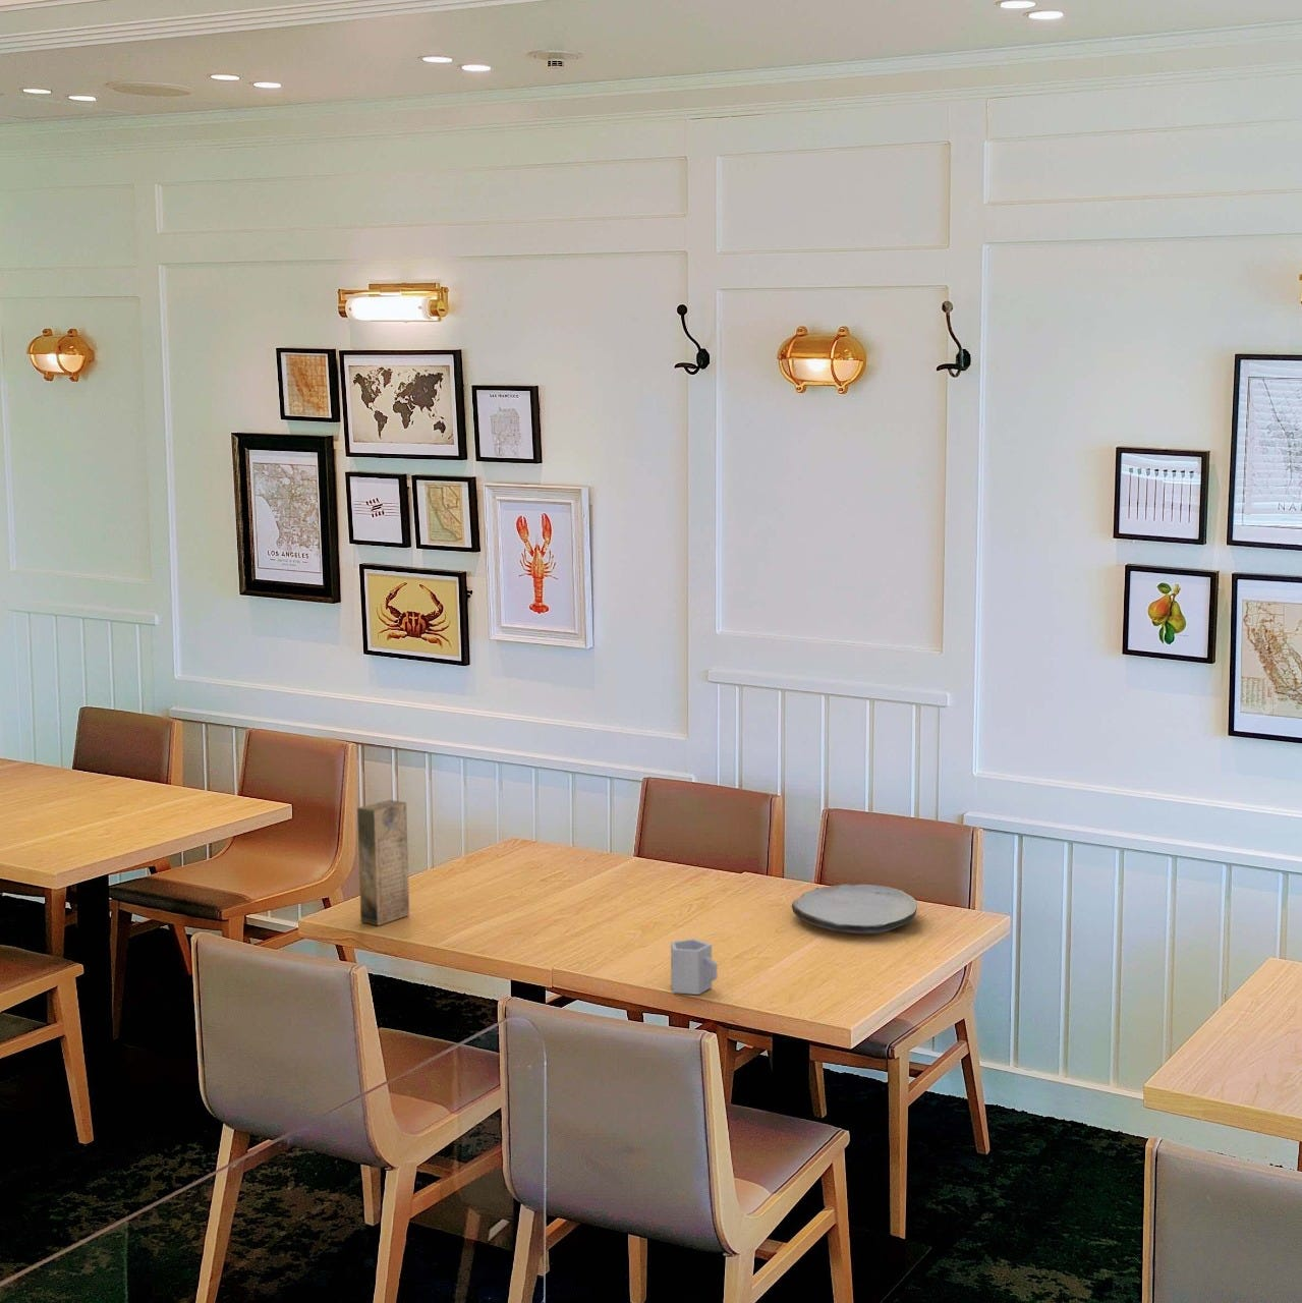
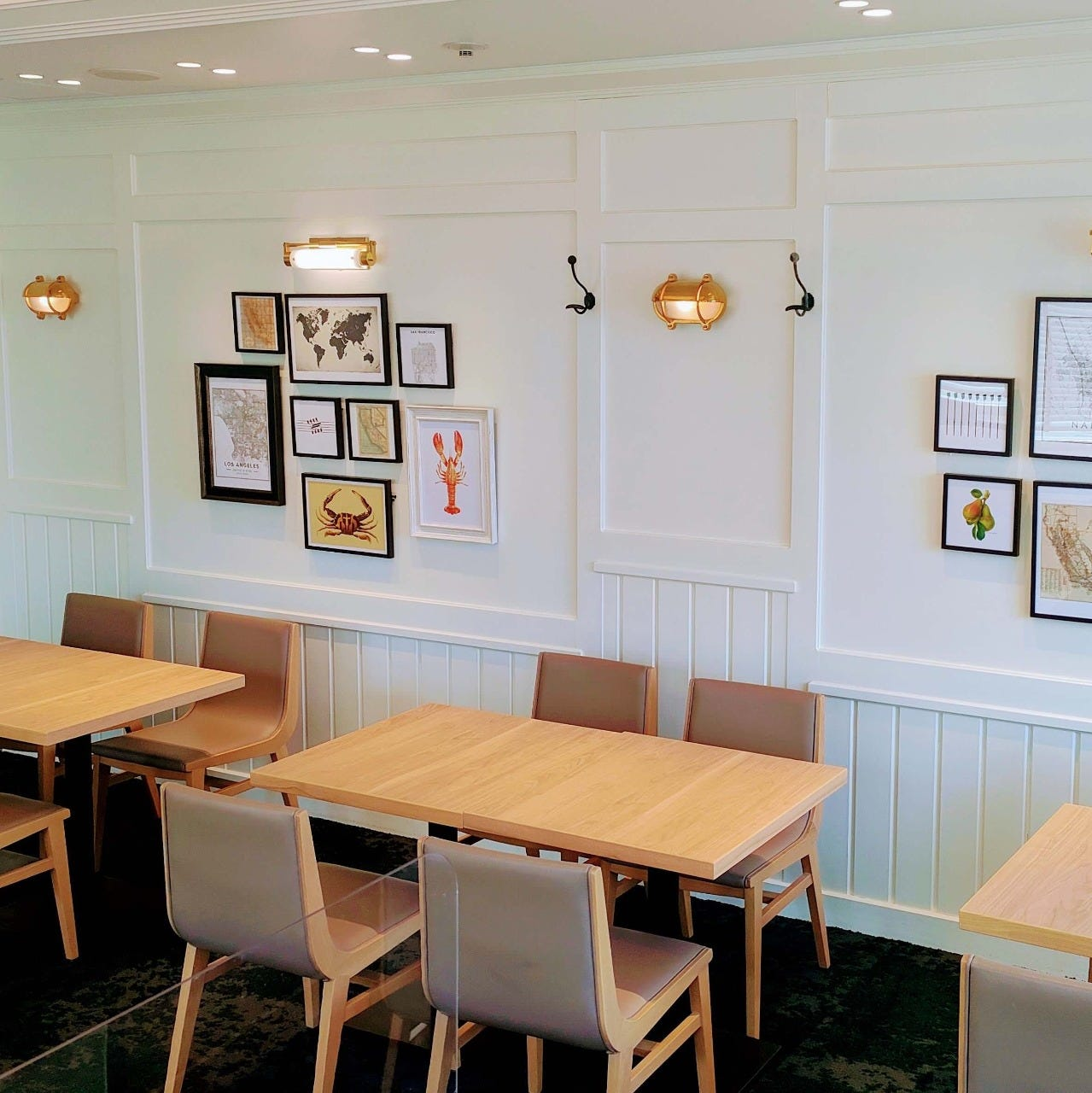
- plate (854, 910)
- cup (693, 967)
- box (383, 861)
